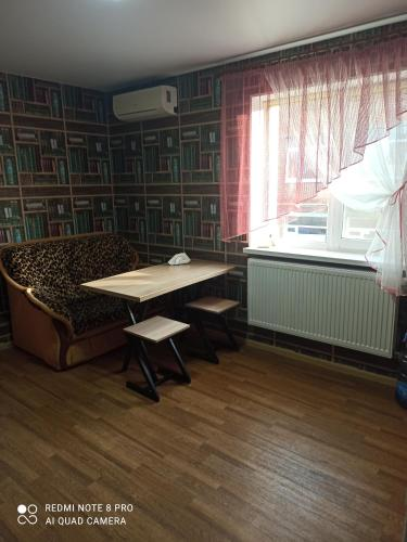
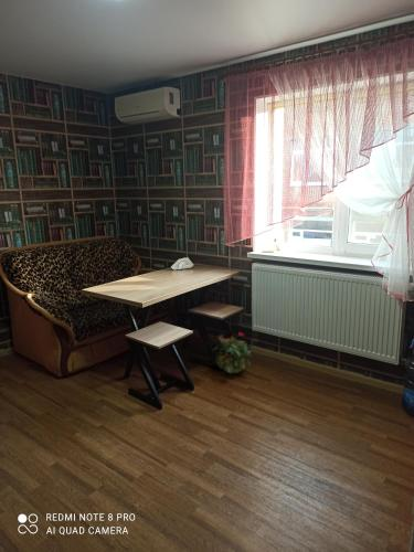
+ potted plant (234, 352)
